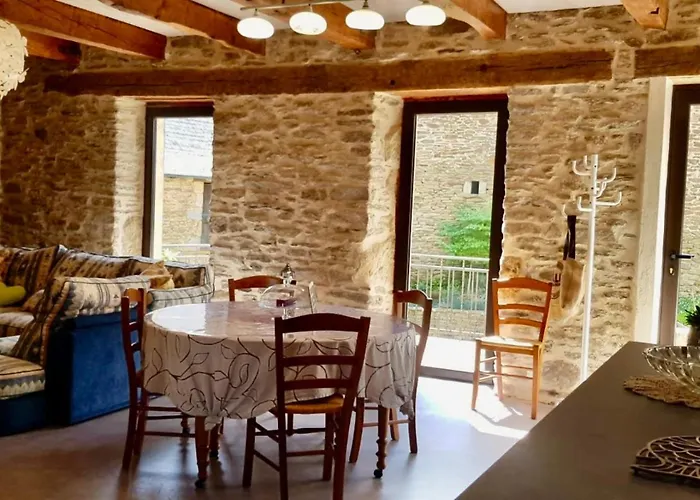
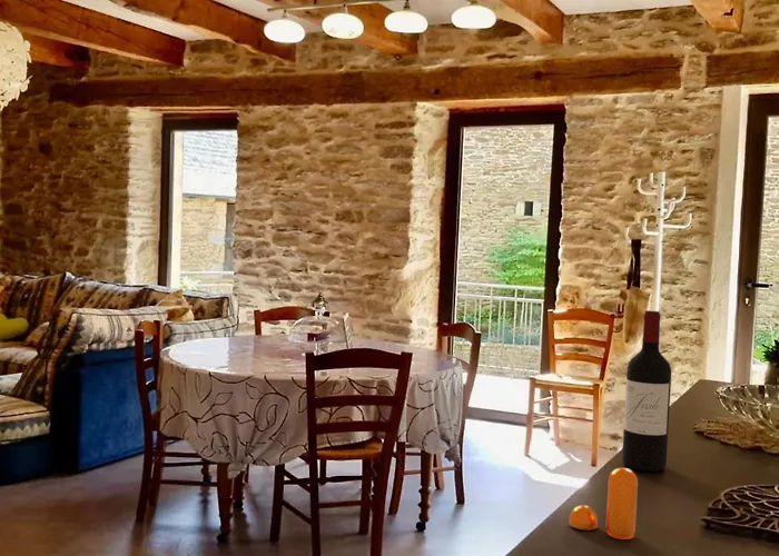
+ wine bottle (648, 389)
+ pepper shaker (608, 496)
